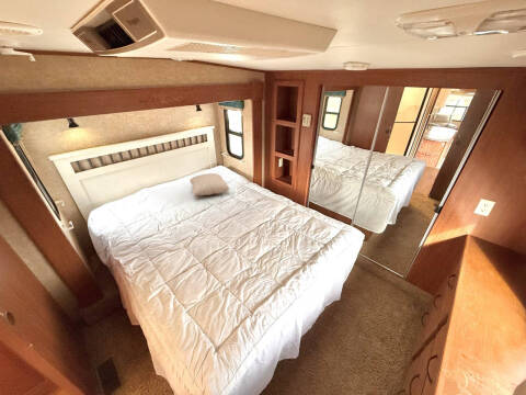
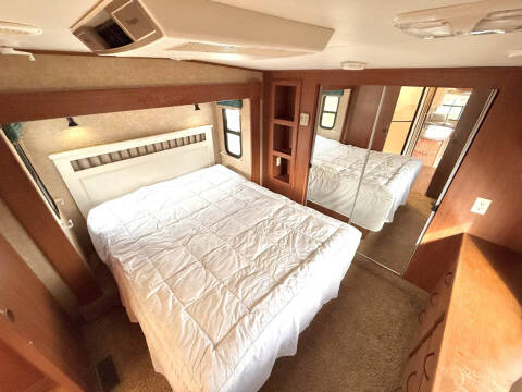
- pillow (208, 183)
